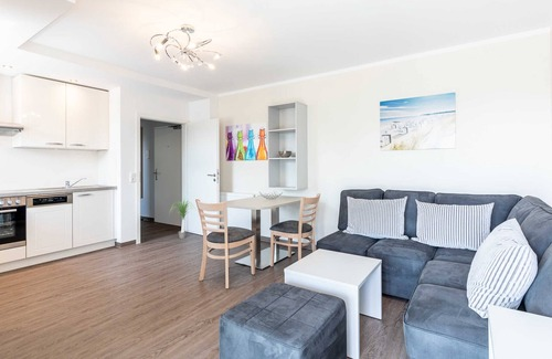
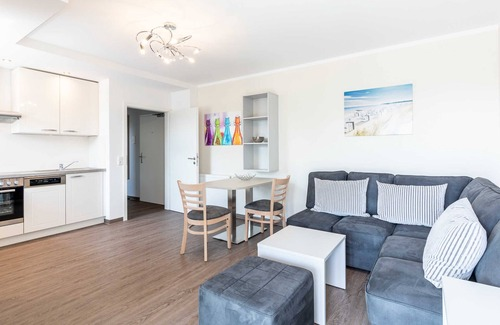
- potted plant (182, 217)
